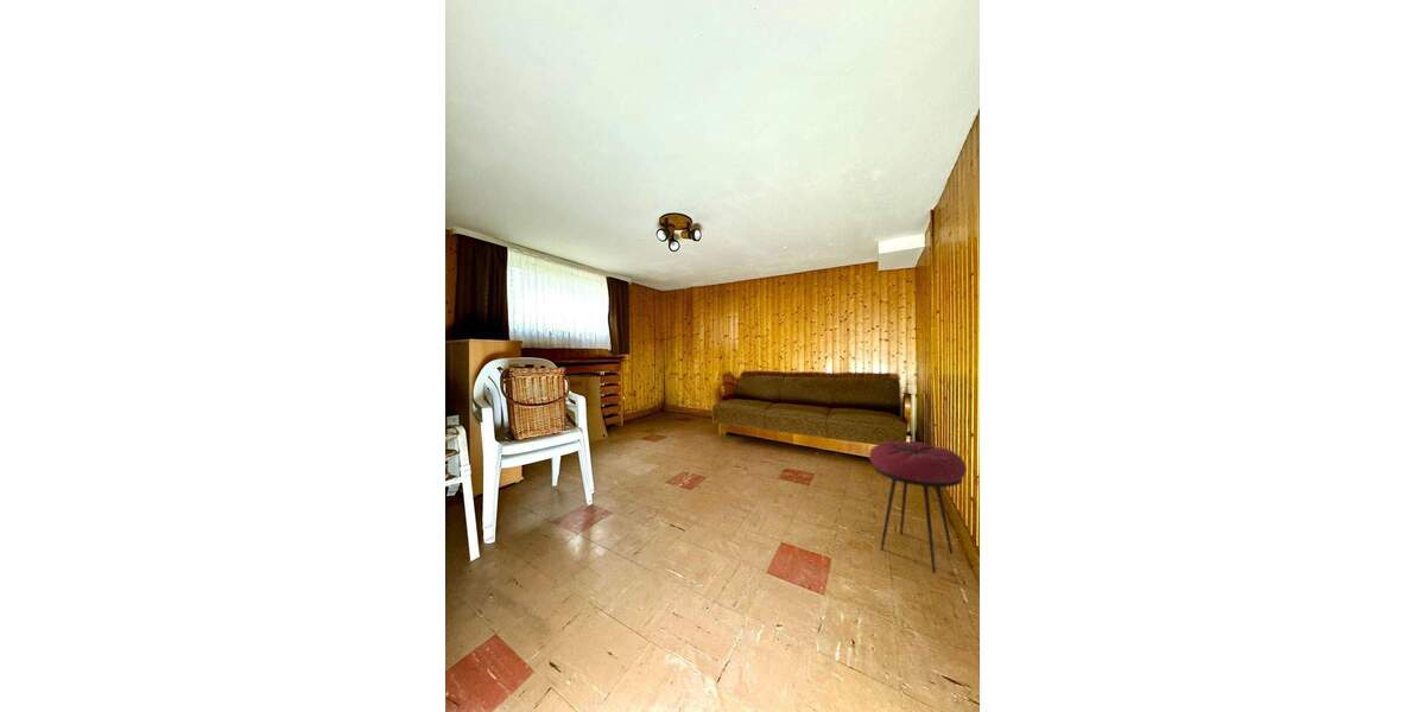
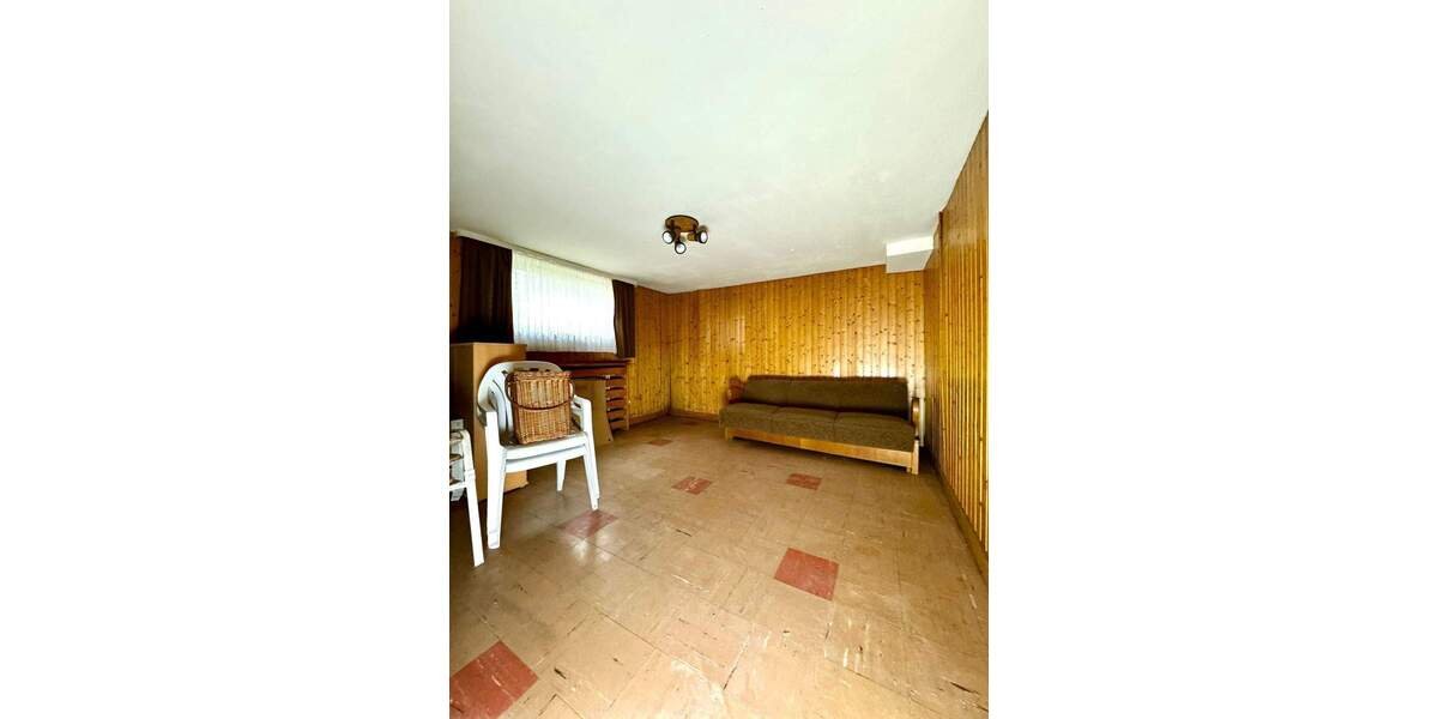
- stool (924, 498)
